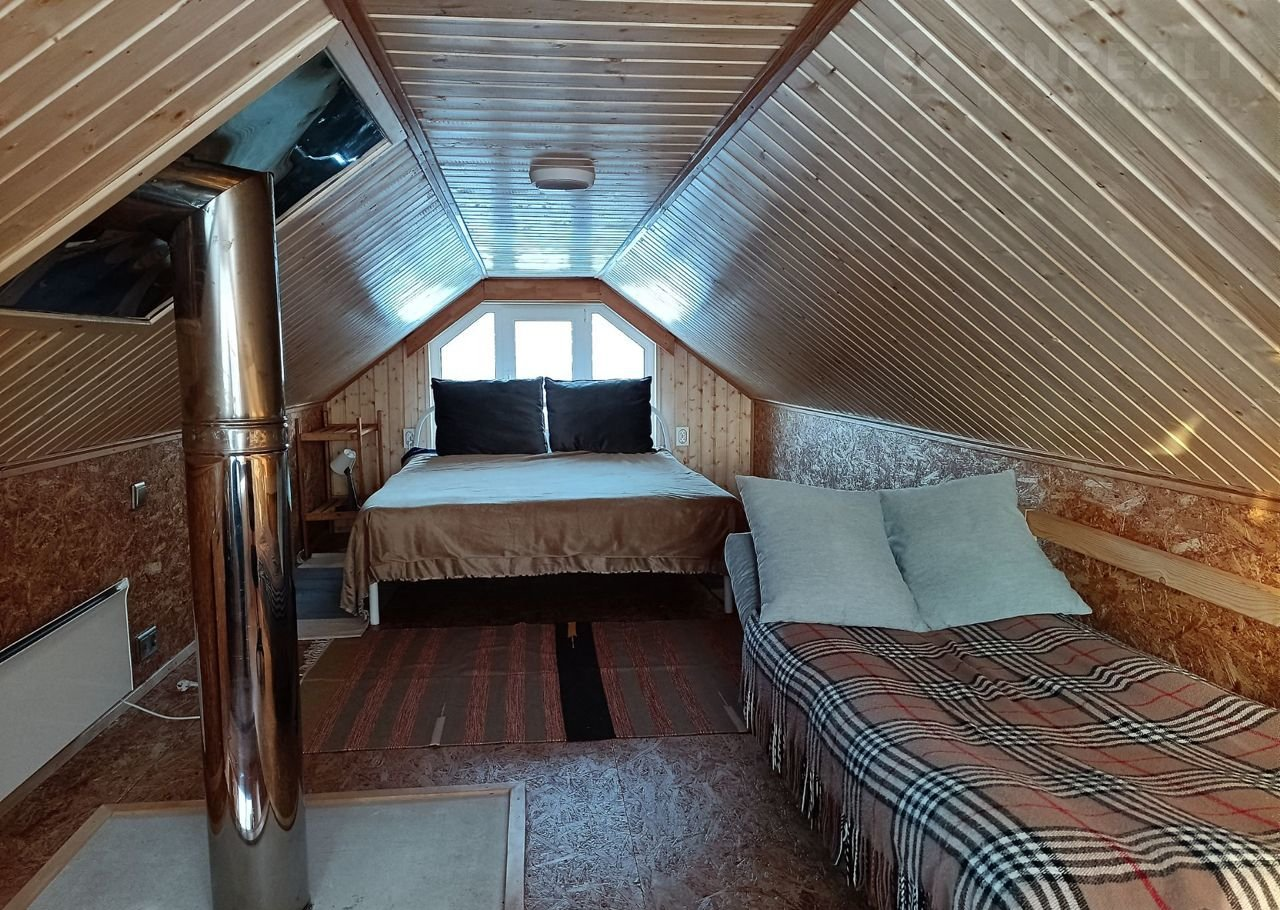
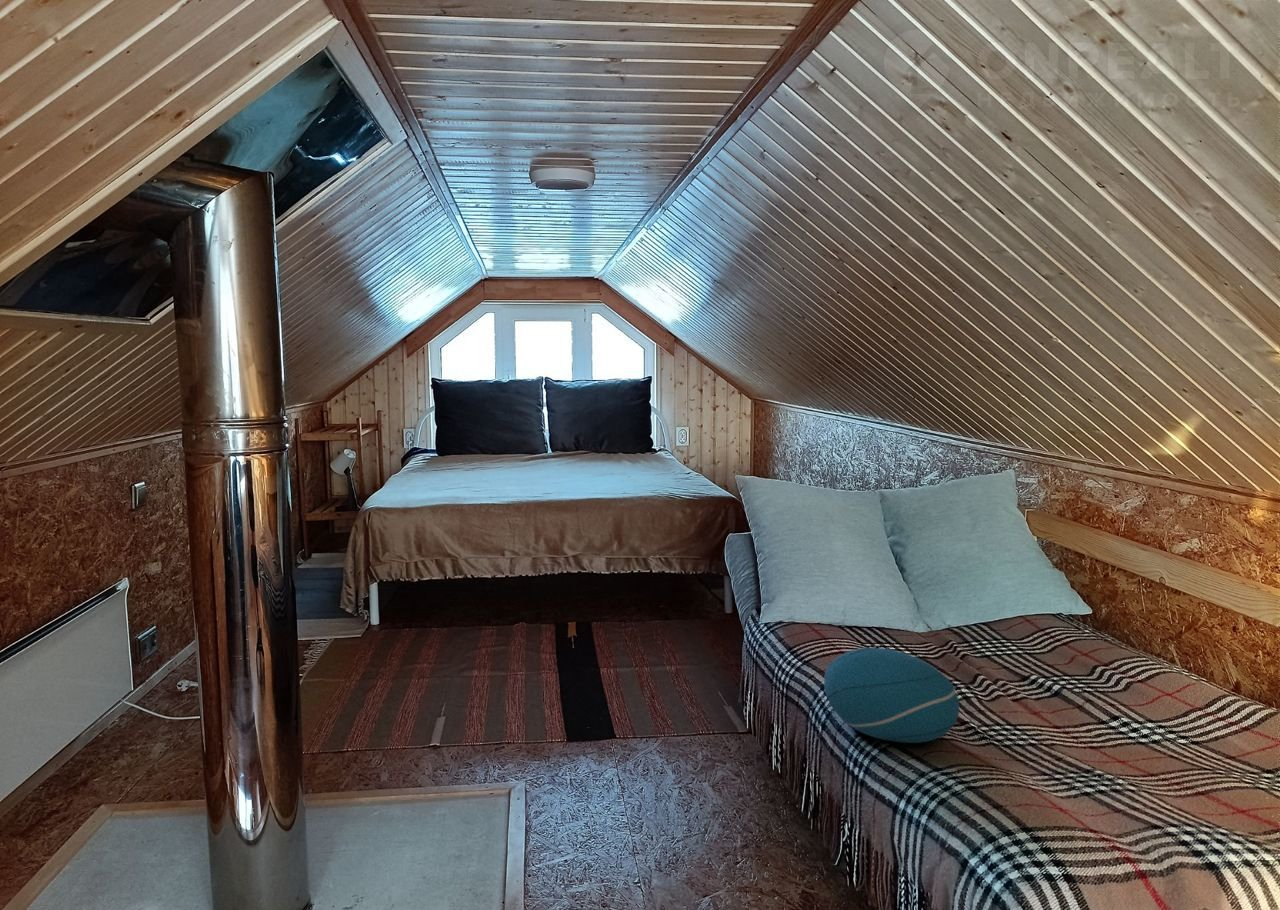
+ cushion (889, 692)
